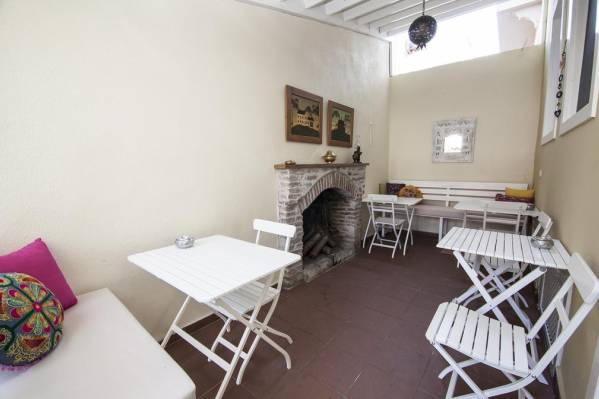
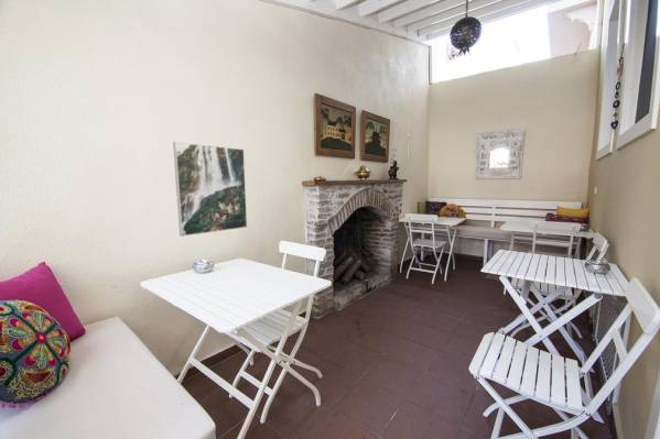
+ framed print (214, 189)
